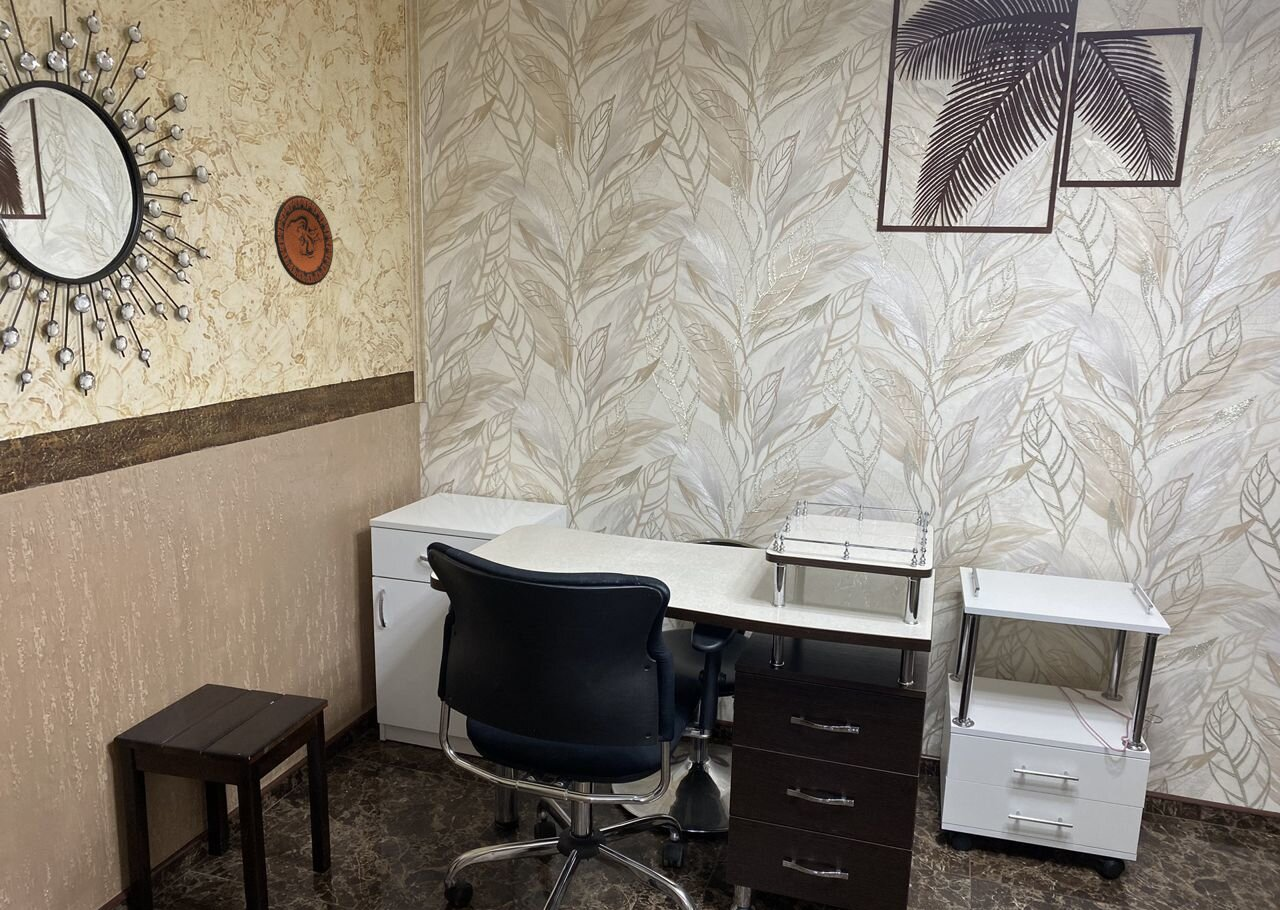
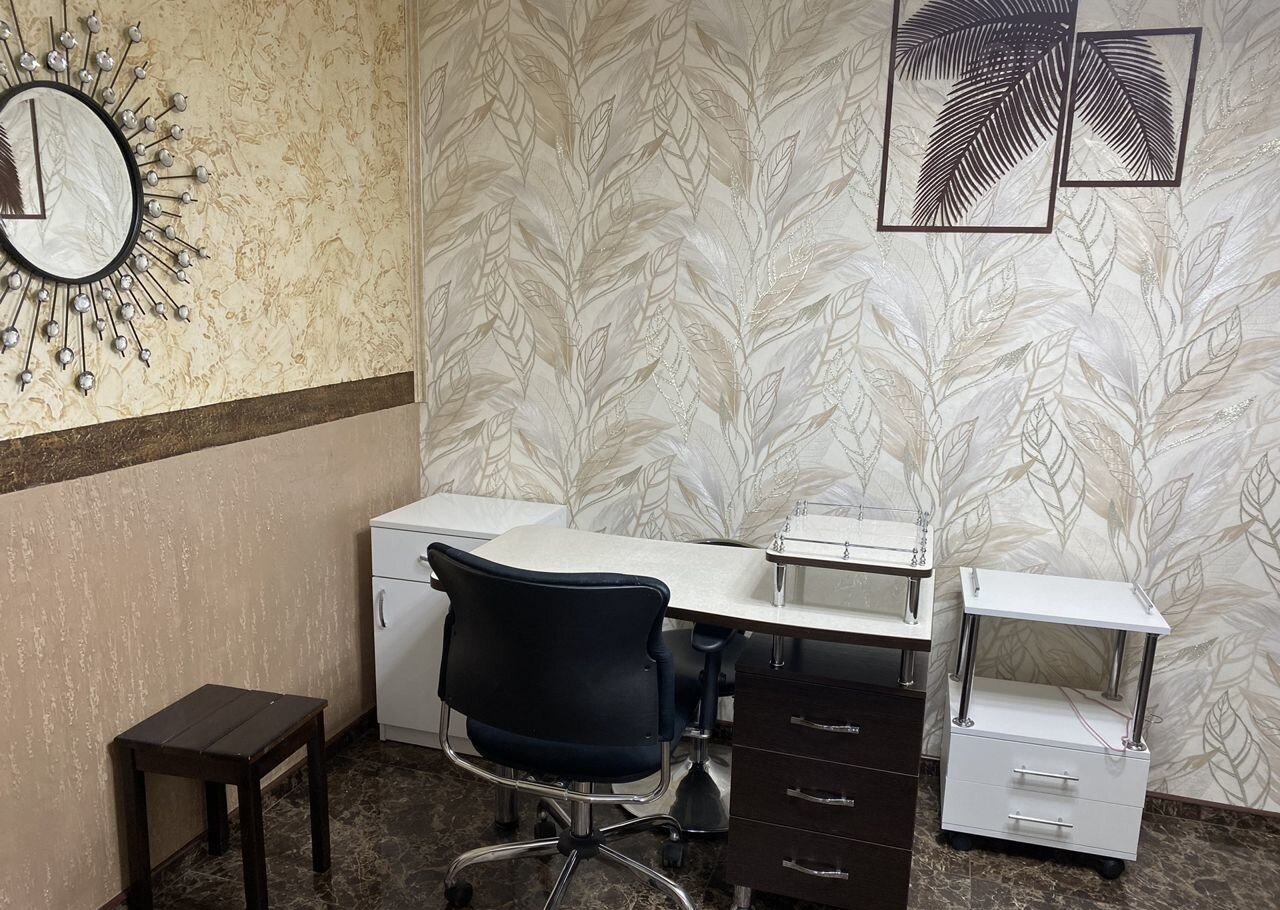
- decorative plate (303, 240)
